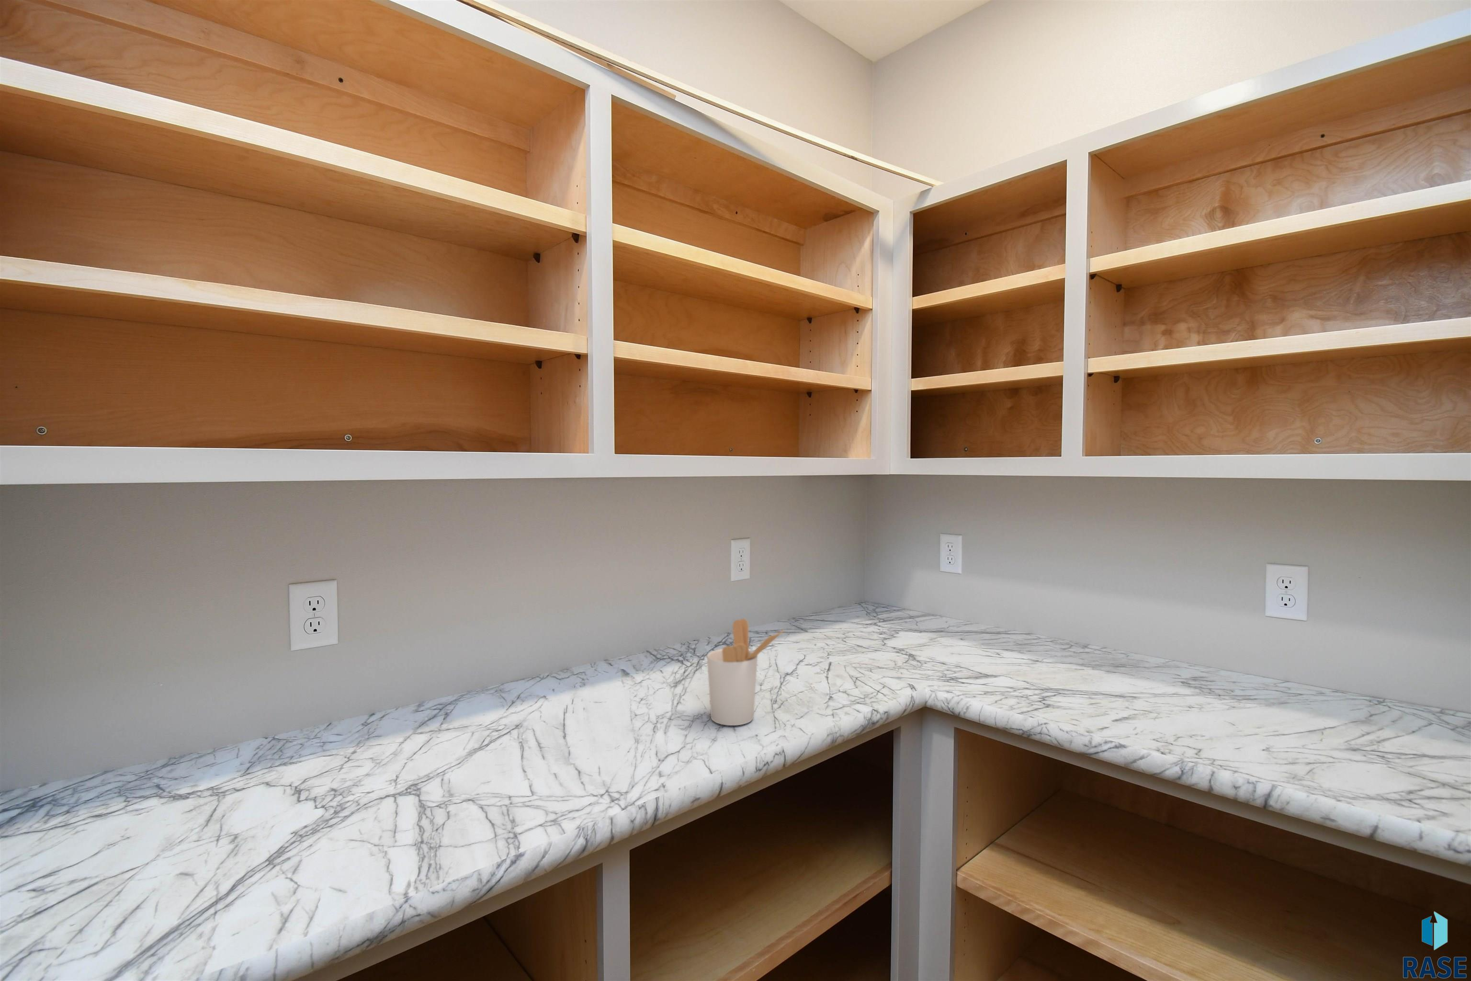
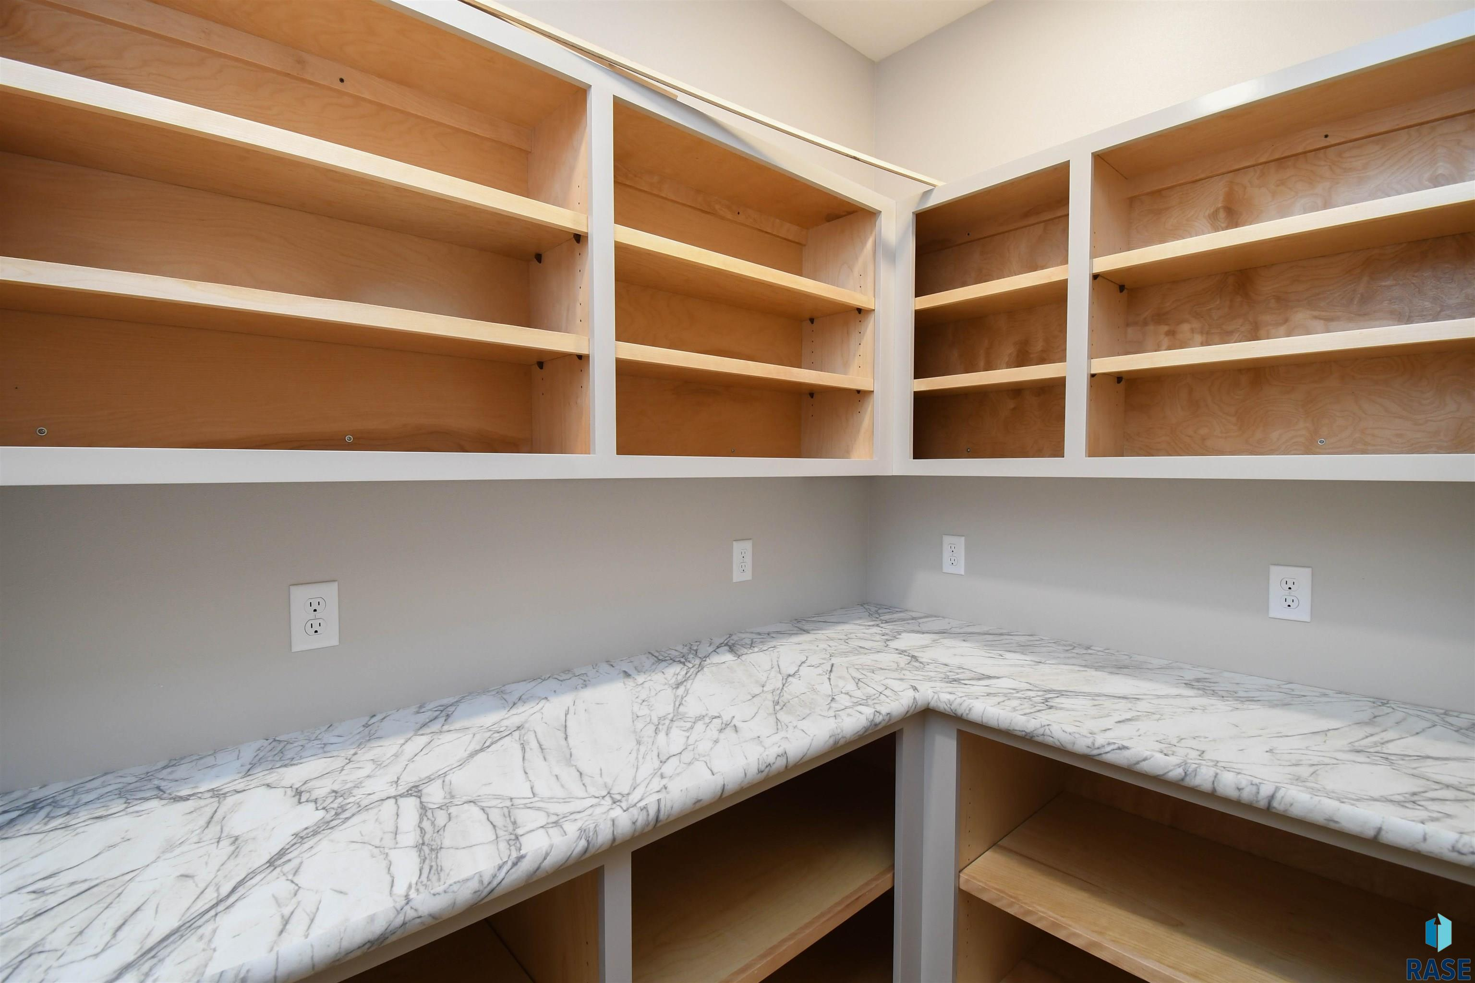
- utensil holder (745, 672)
